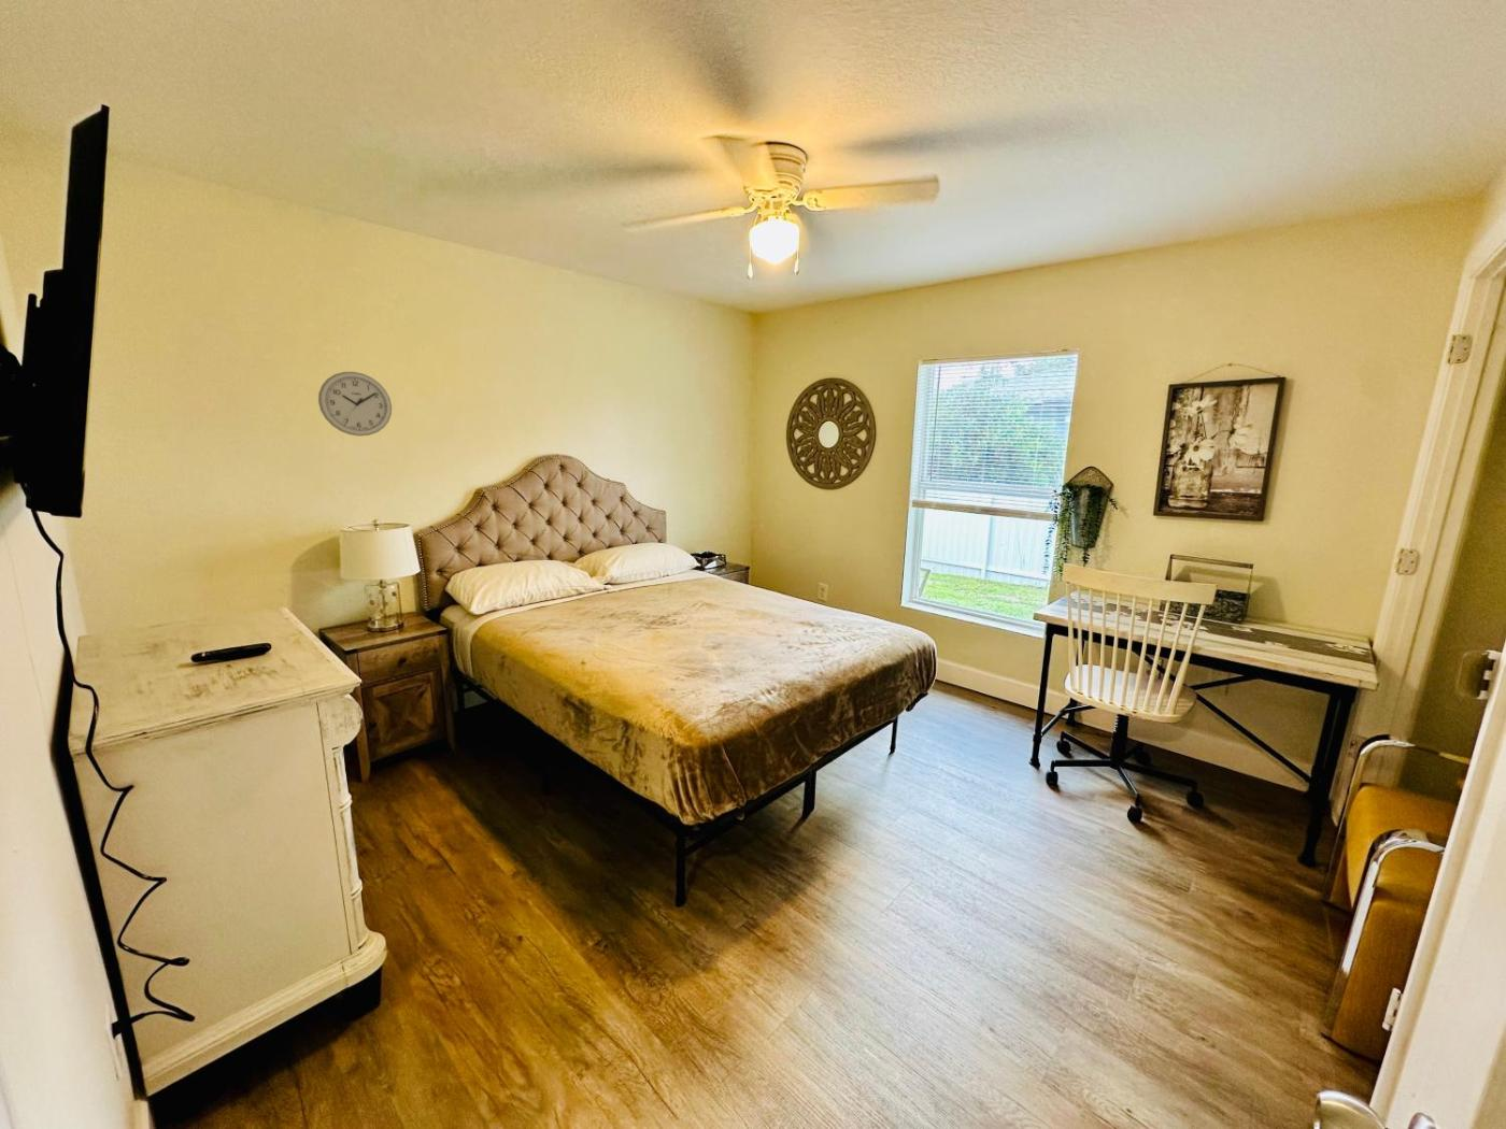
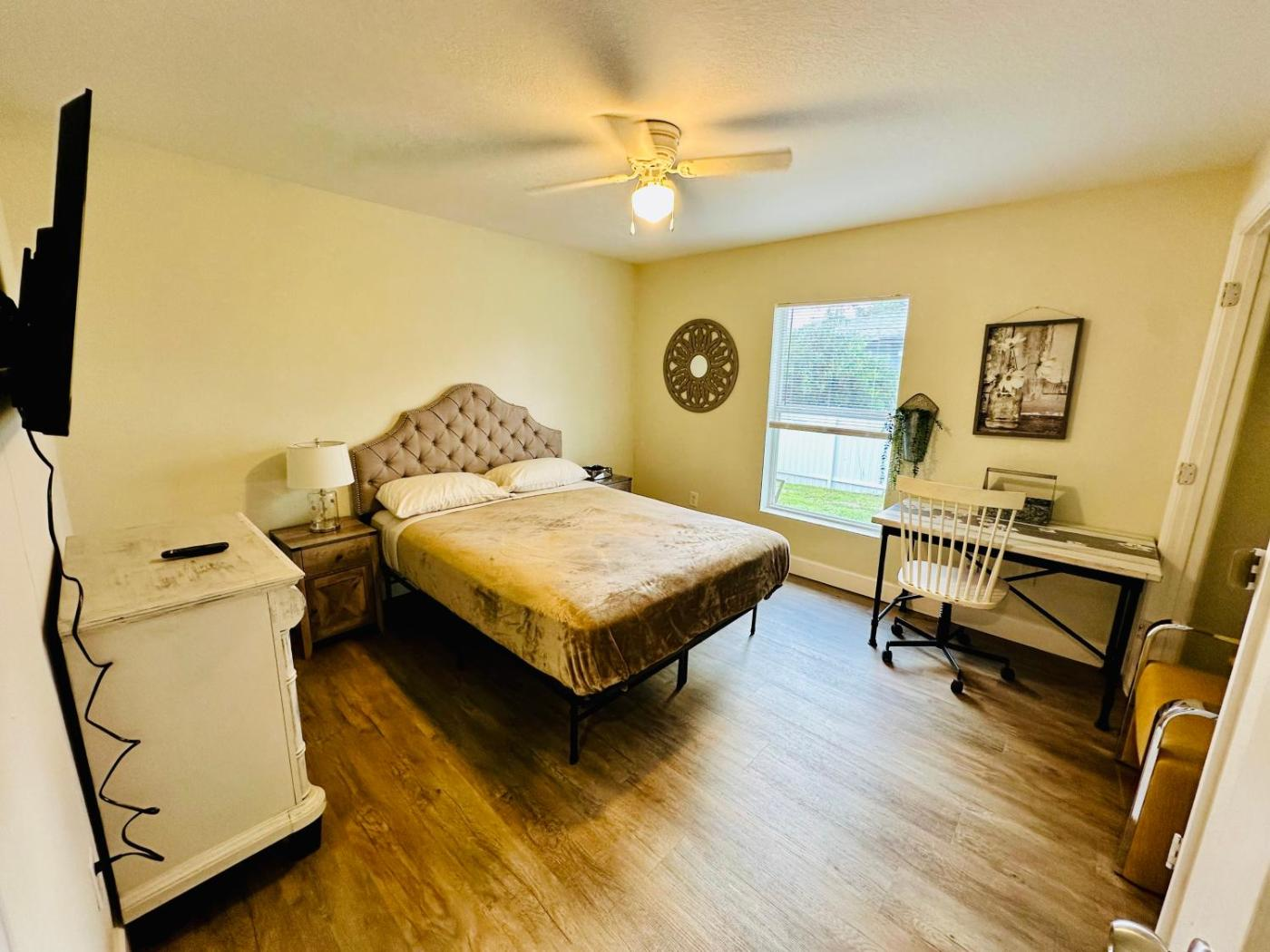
- wall clock (356, 403)
